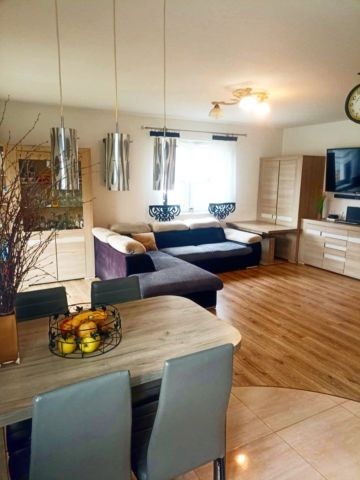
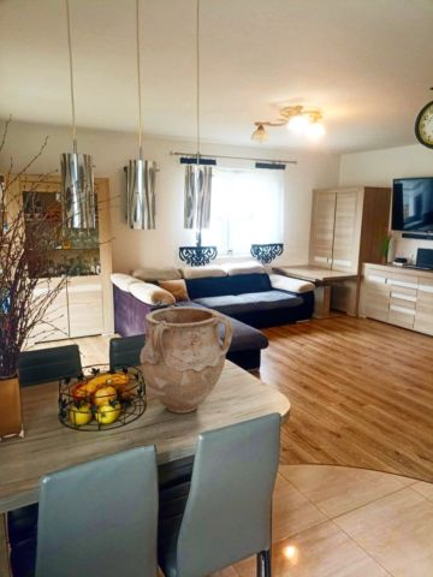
+ vase (186, 361)
